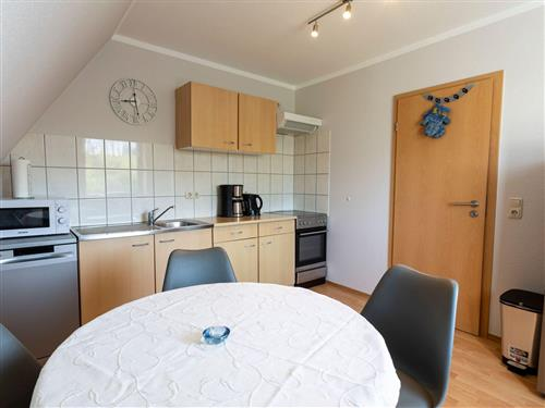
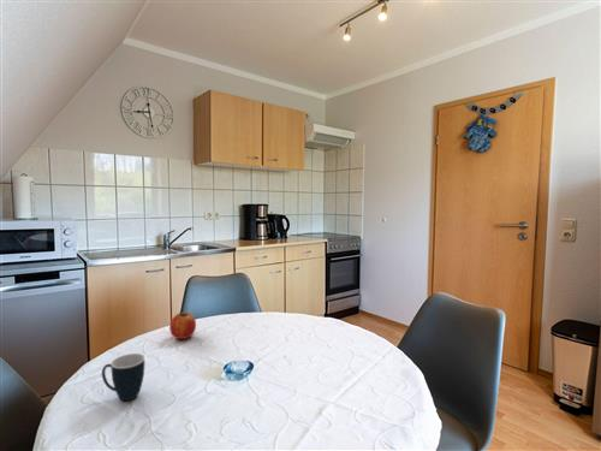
+ apple (183, 324)
+ mug (123, 378)
